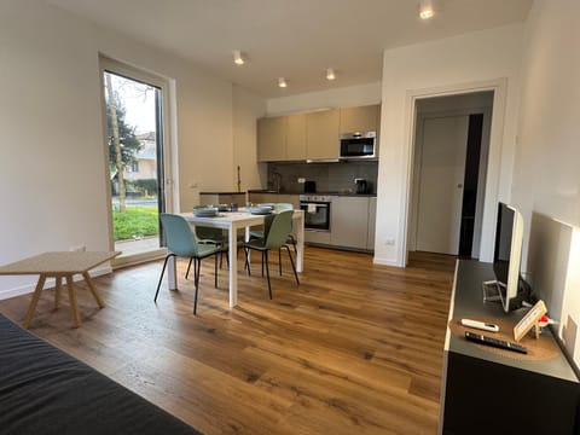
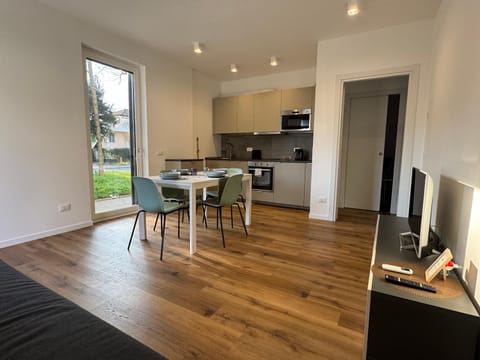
- side table (68, 288)
